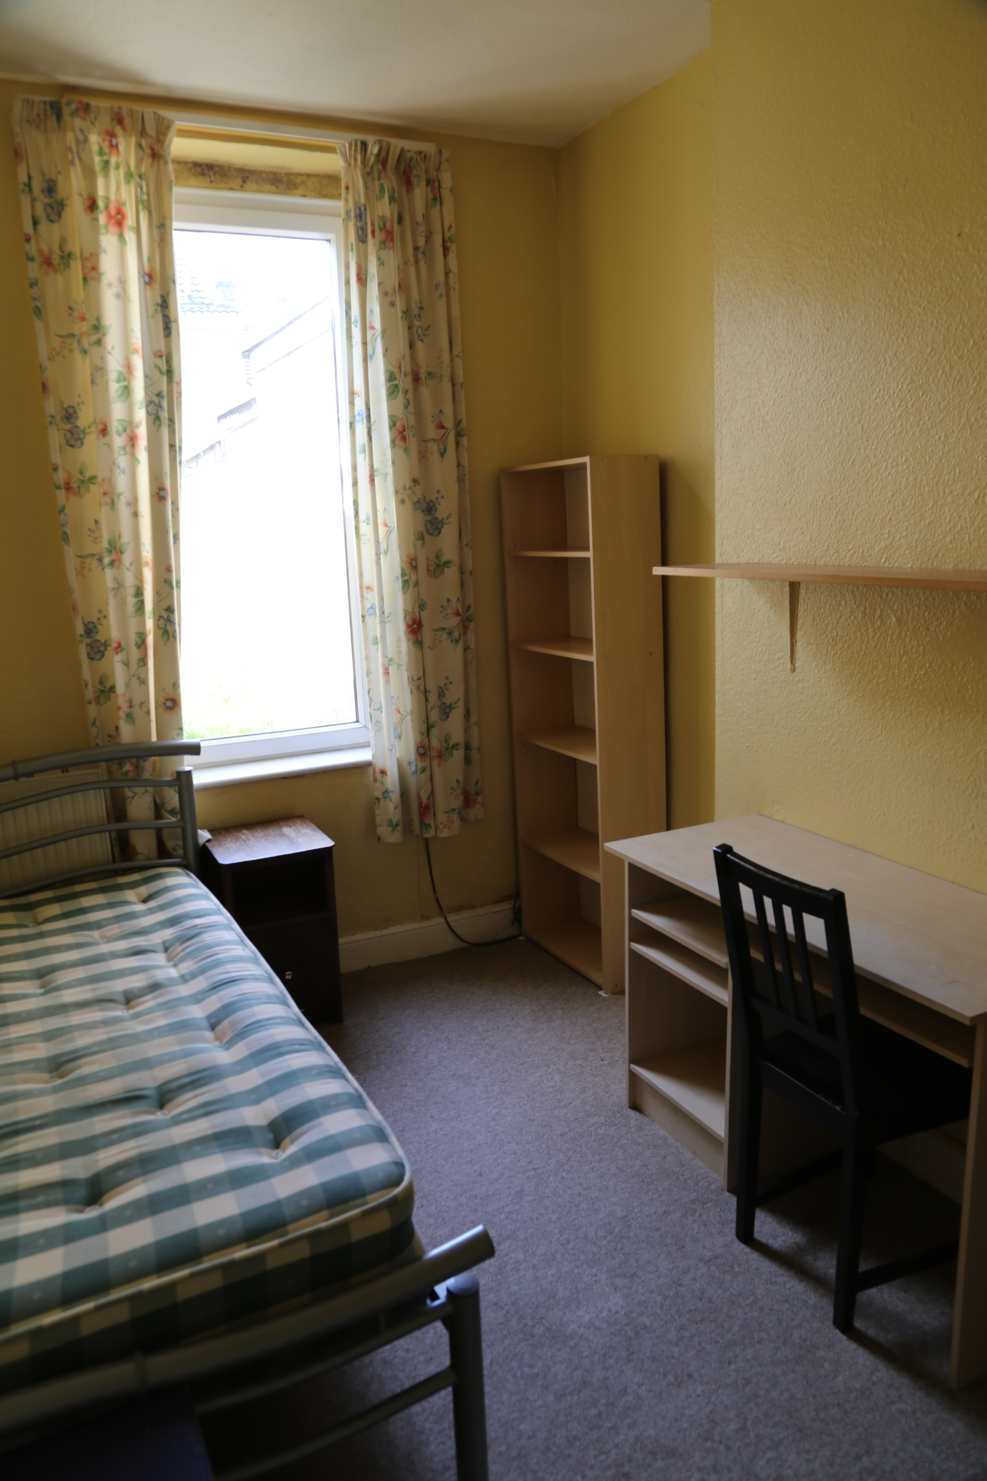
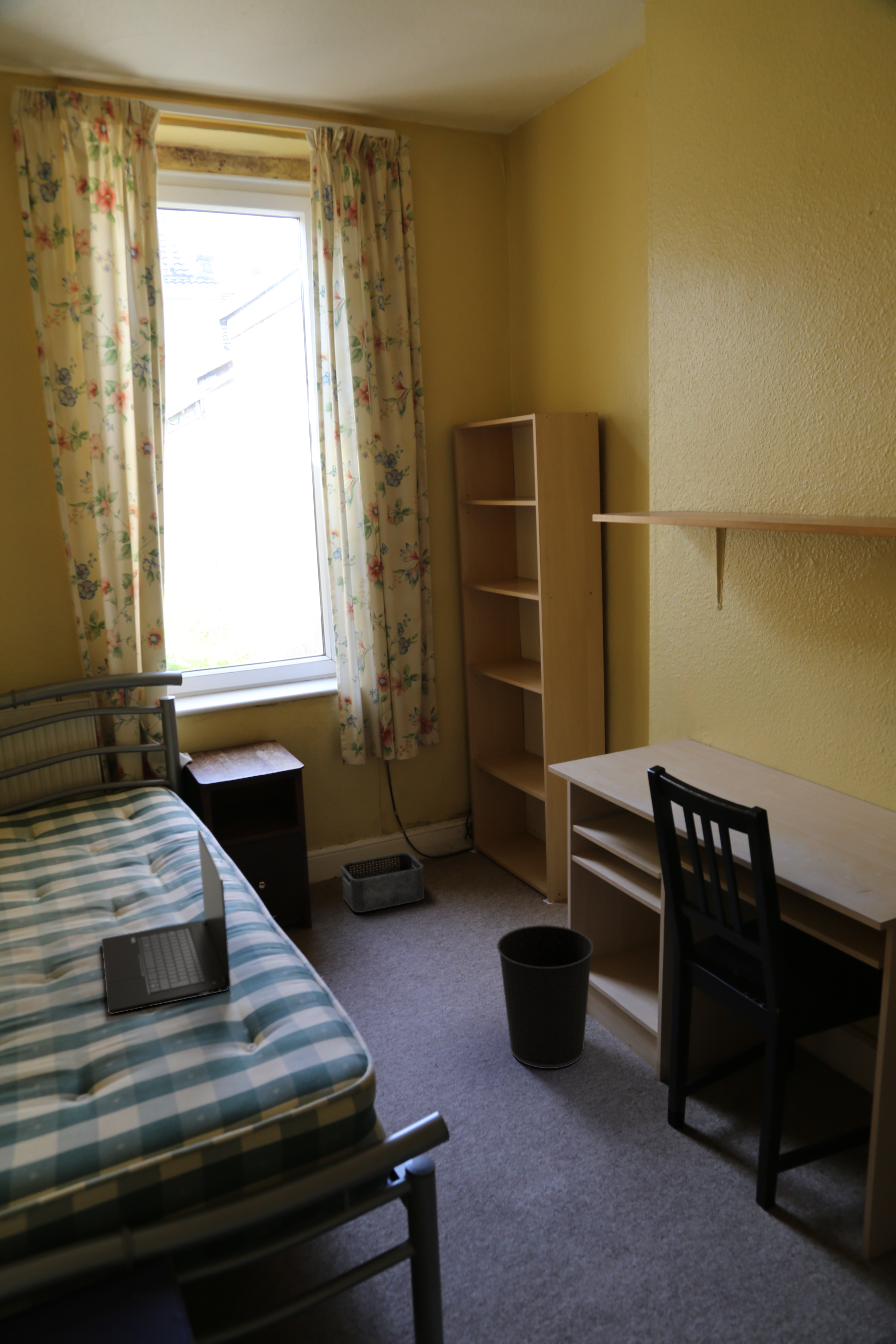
+ laptop (161, 927)
+ wastebasket (546, 997)
+ storage bin (383, 882)
